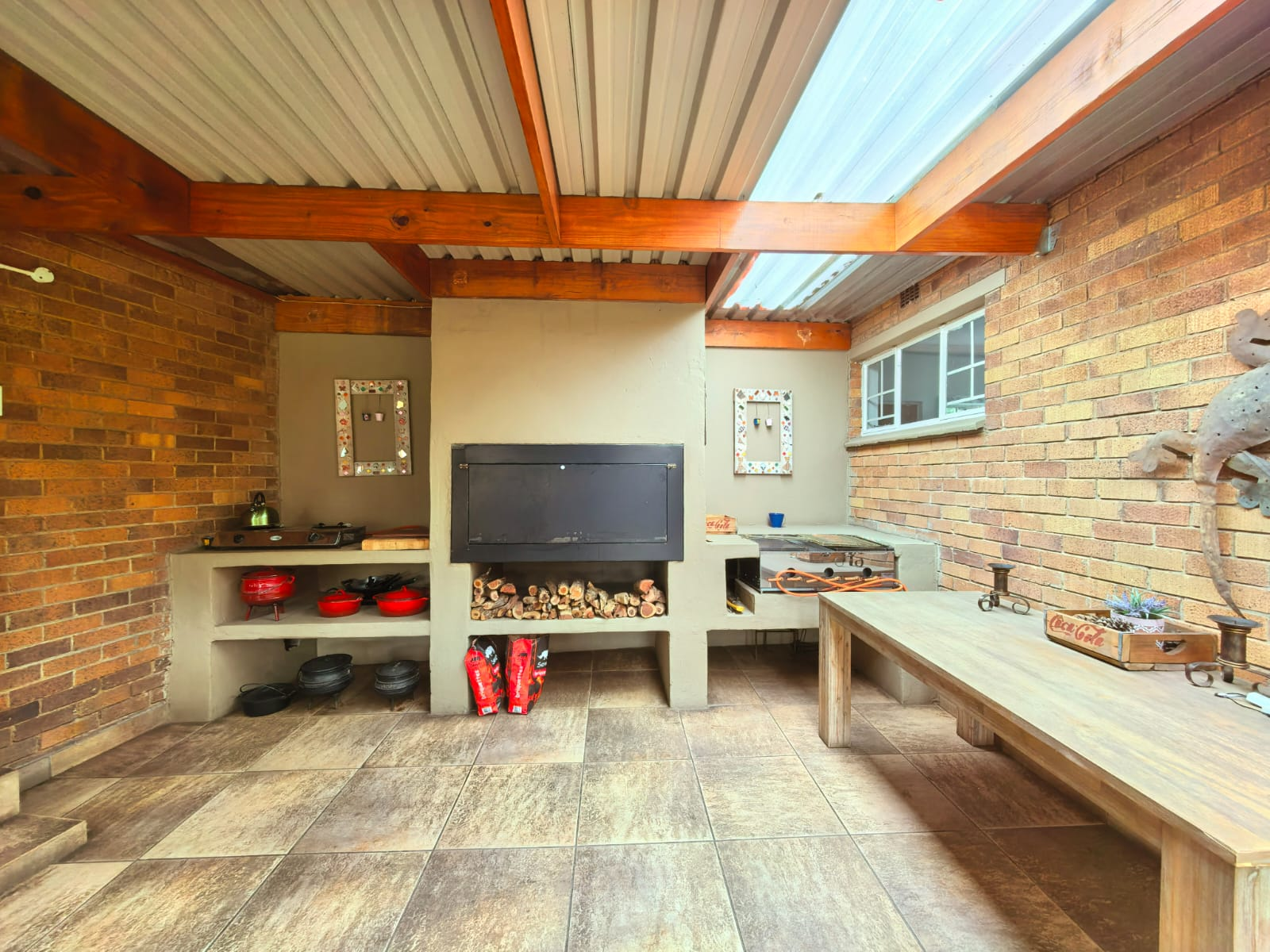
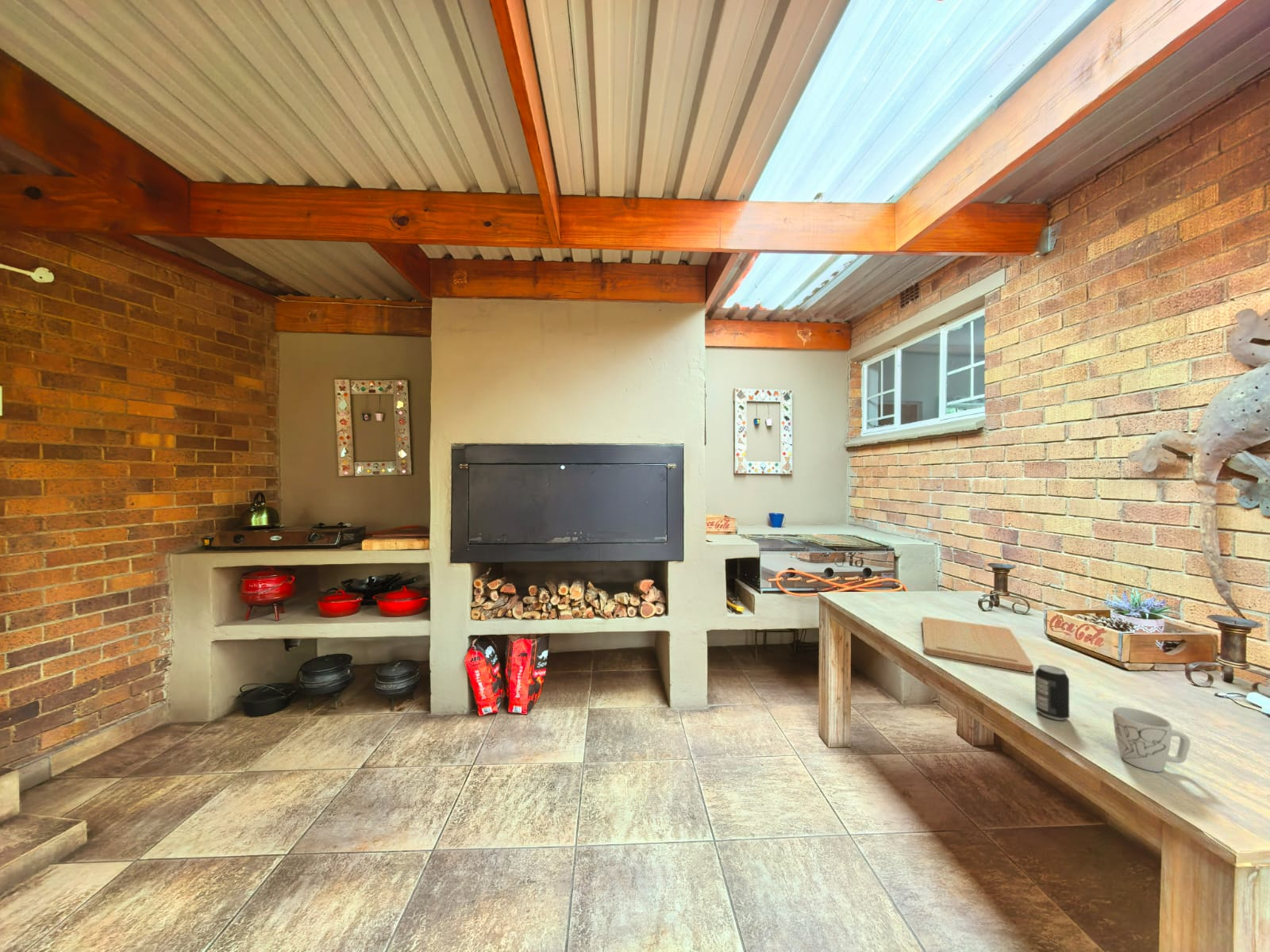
+ cutting board (969, 640)
+ beverage can (1052, 692)
+ mug (1151, 741)
